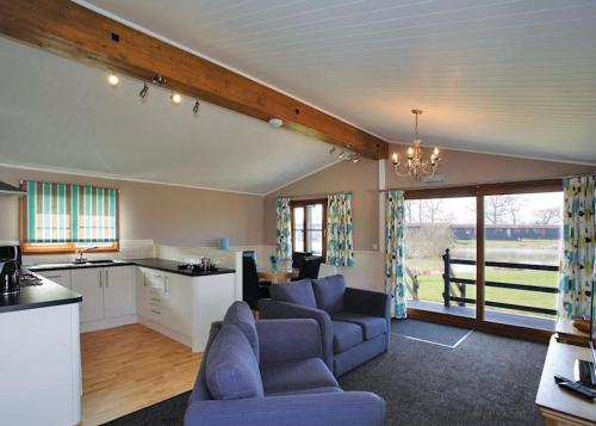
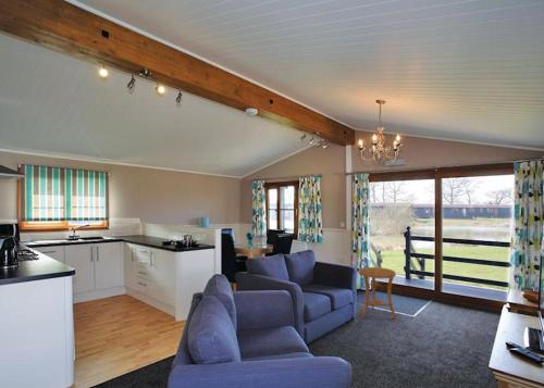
+ side table (374, 292)
